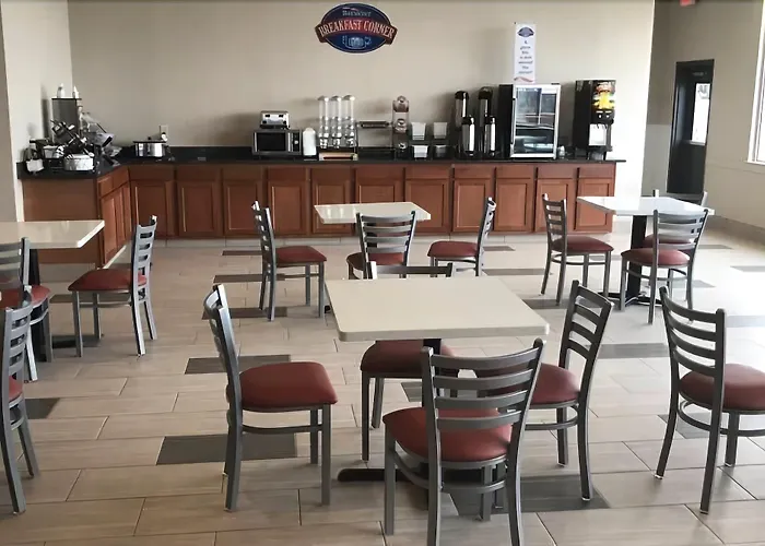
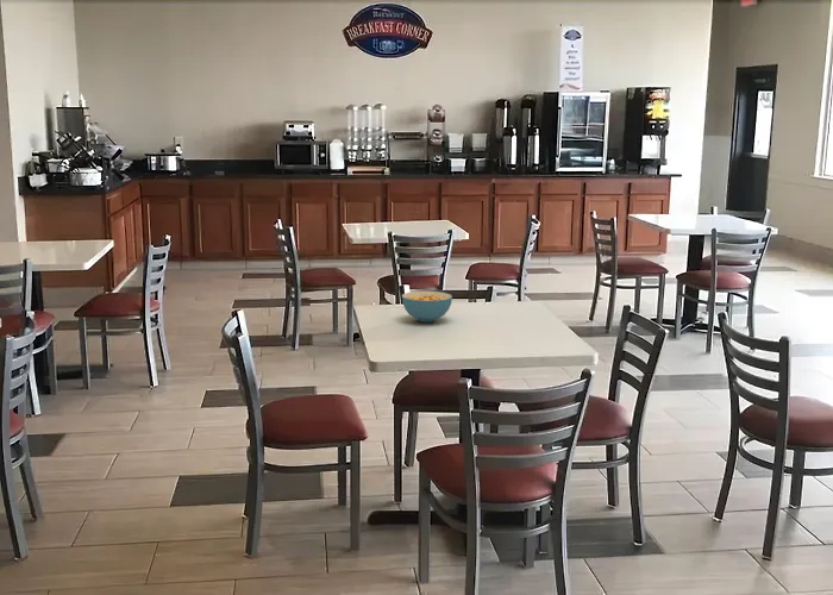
+ cereal bowl (426, 307)
